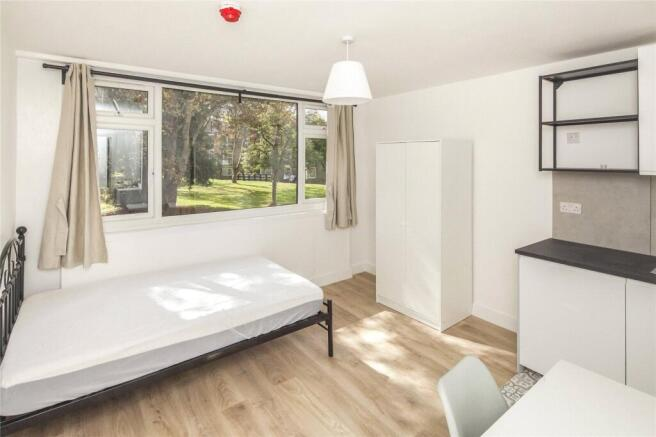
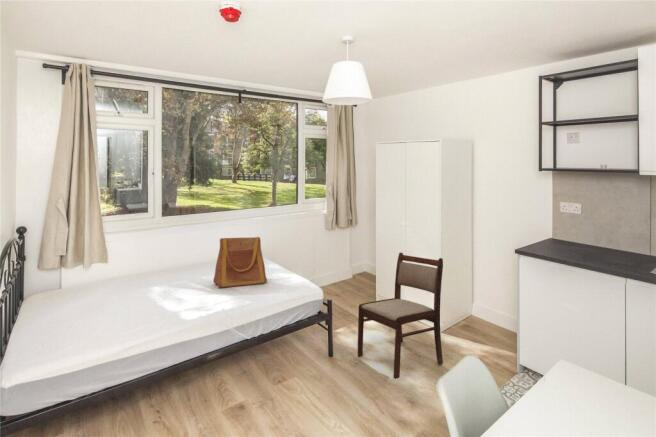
+ tote bag (240, 260)
+ dining chair (399, 308)
